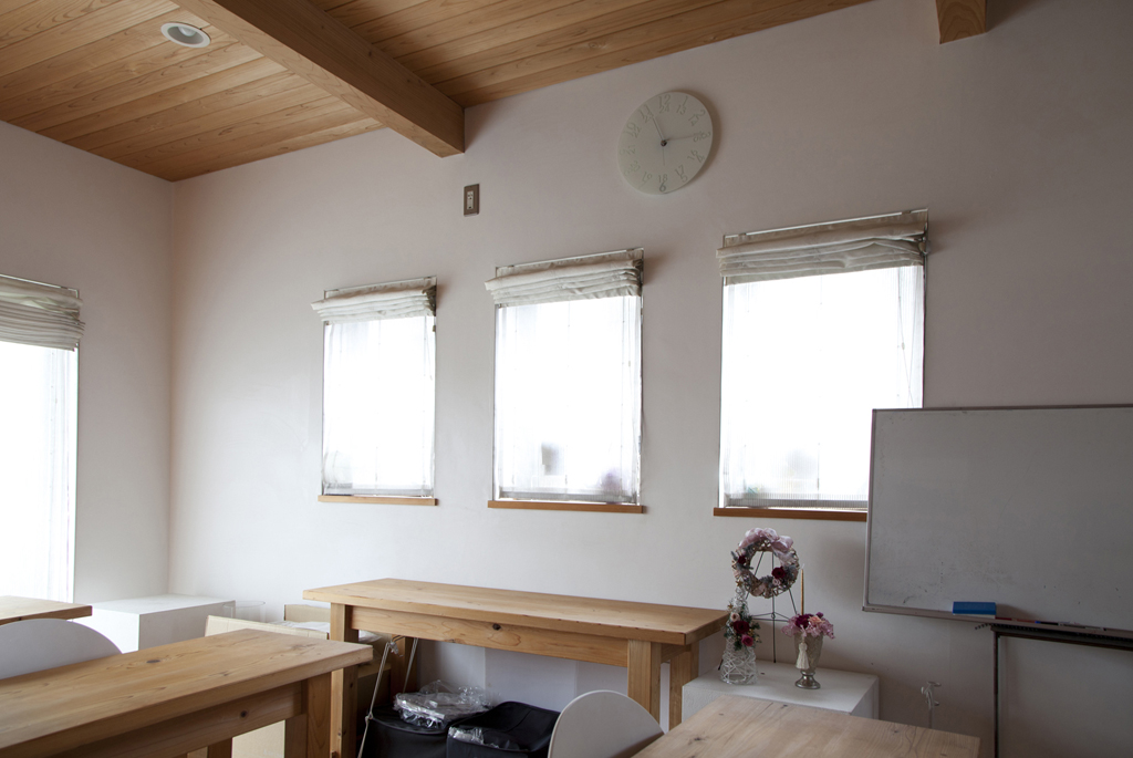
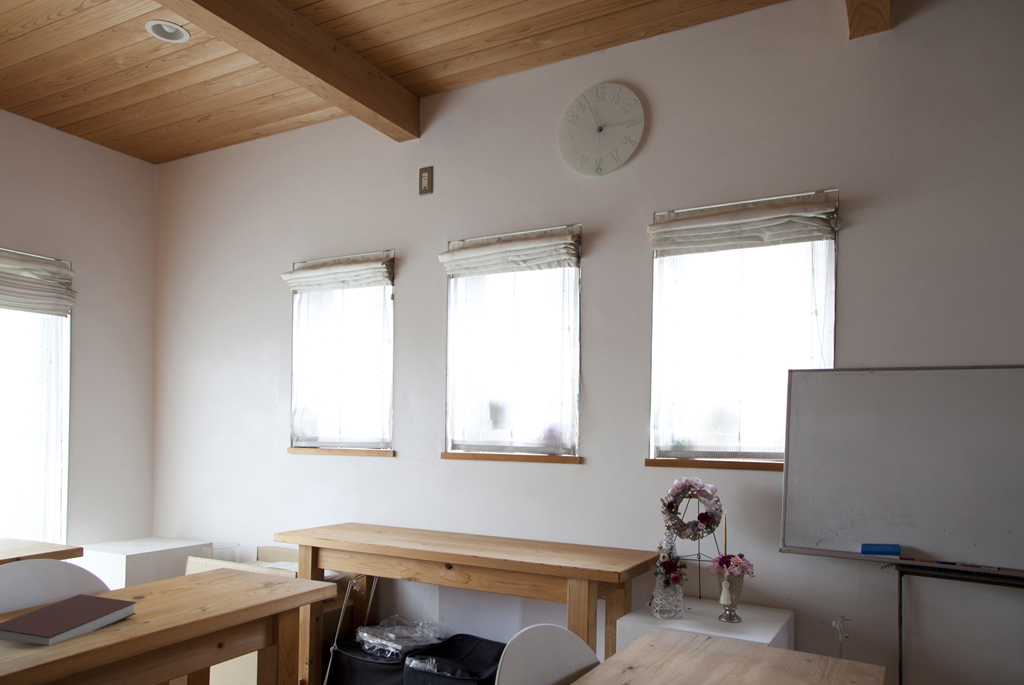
+ notebook (65, 620)
